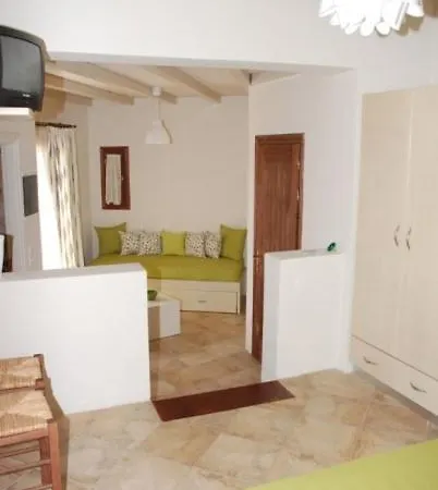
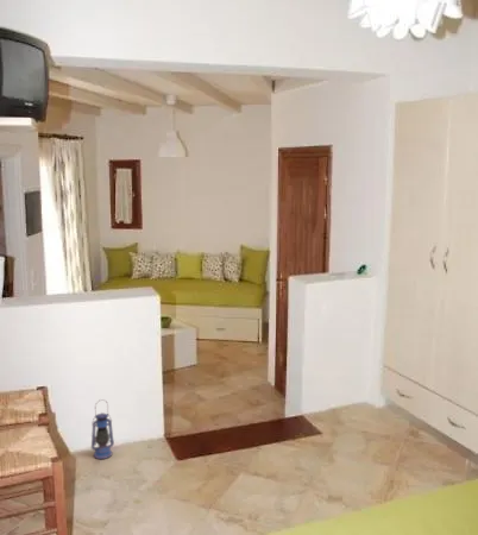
+ lantern (101, 427)
